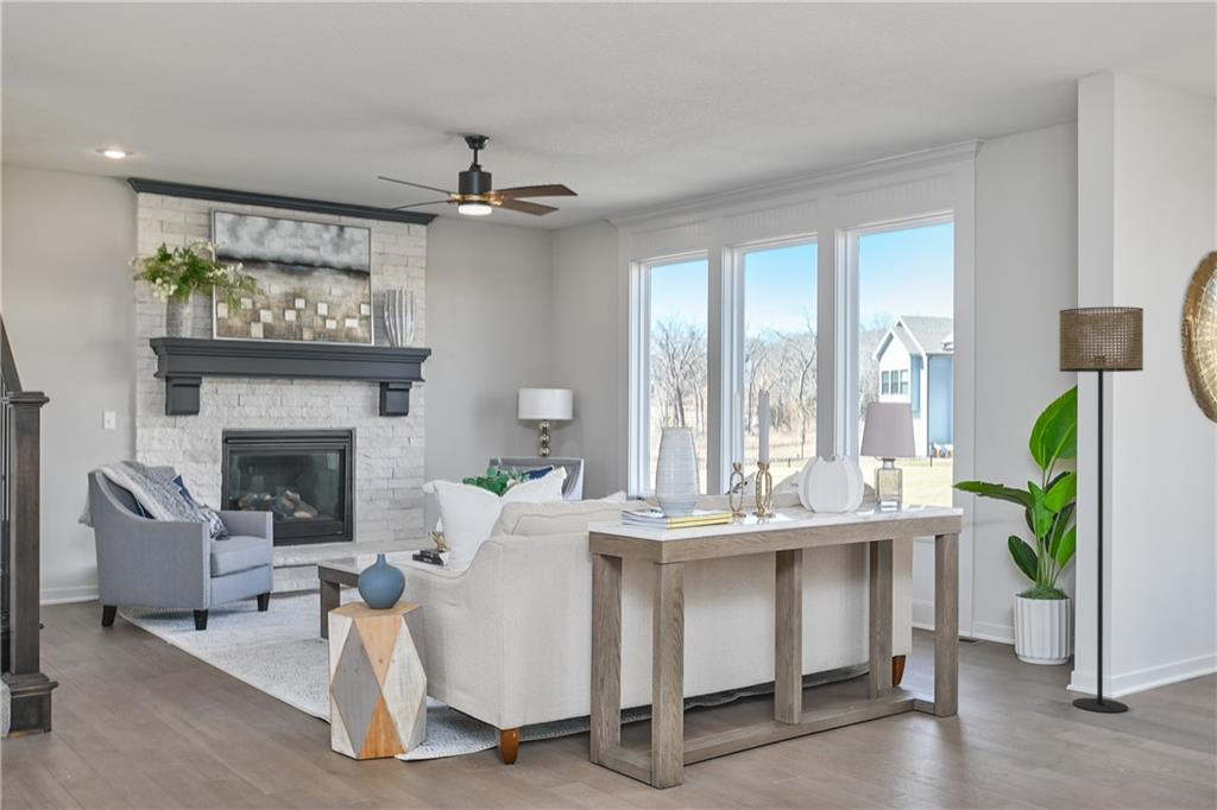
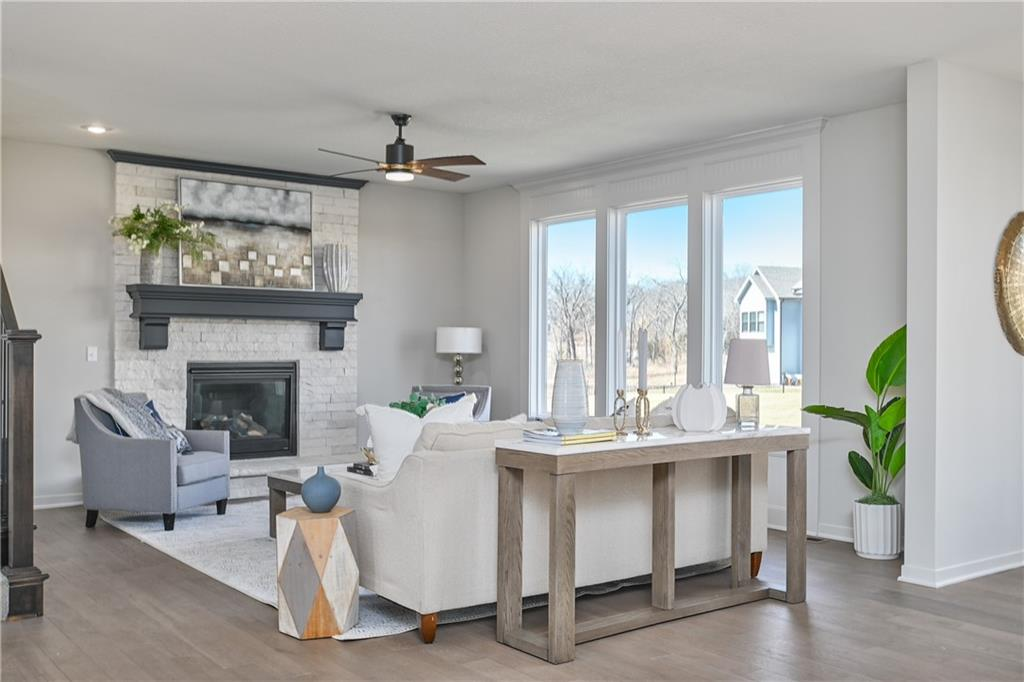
- floor lamp (1099, 507)
